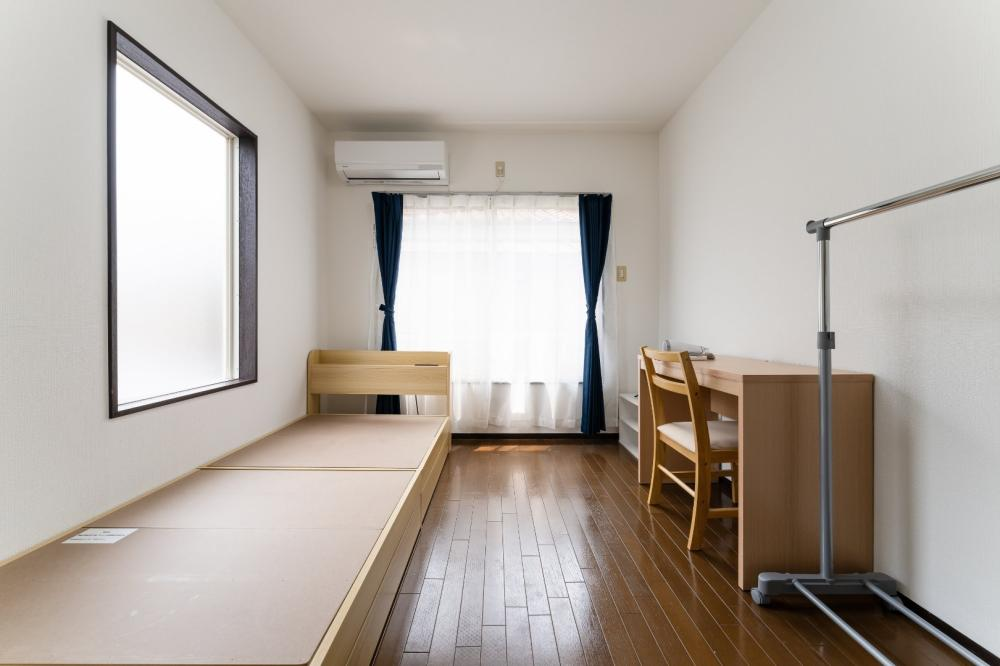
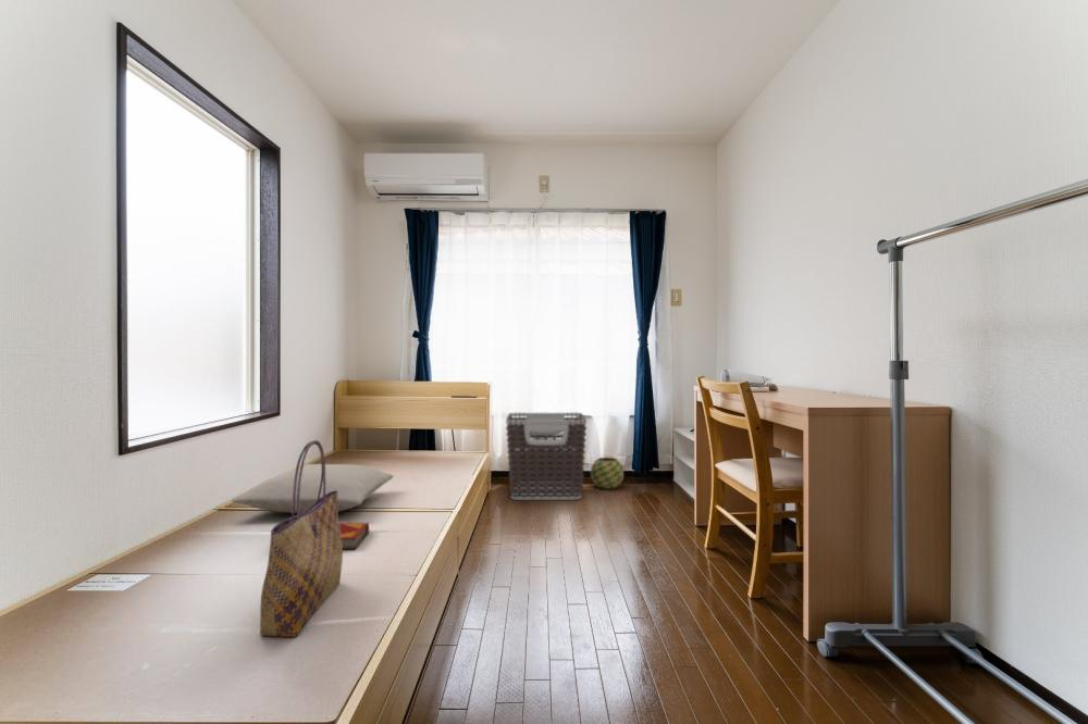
+ decorative ball (607, 472)
+ pillow (322, 487)
+ tote bag (305, 524)
+ clothes hamper (545, 453)
+ hardback book (339, 530)
